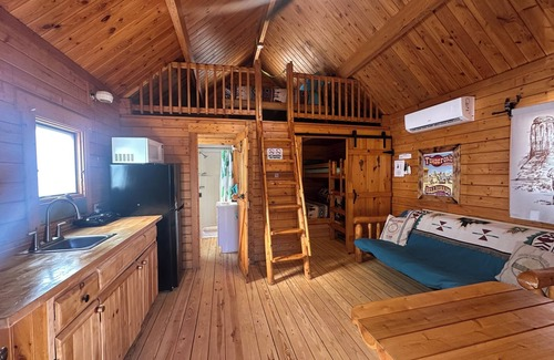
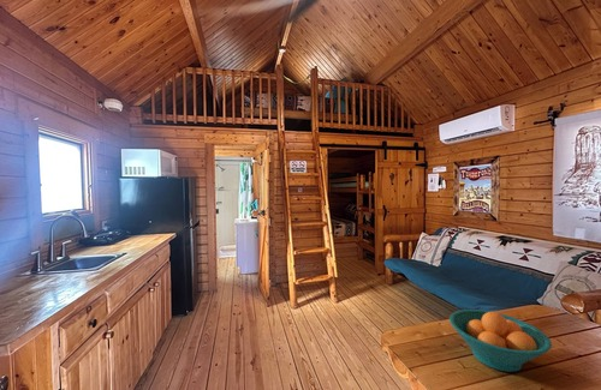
+ fruit bowl (495, 336)
